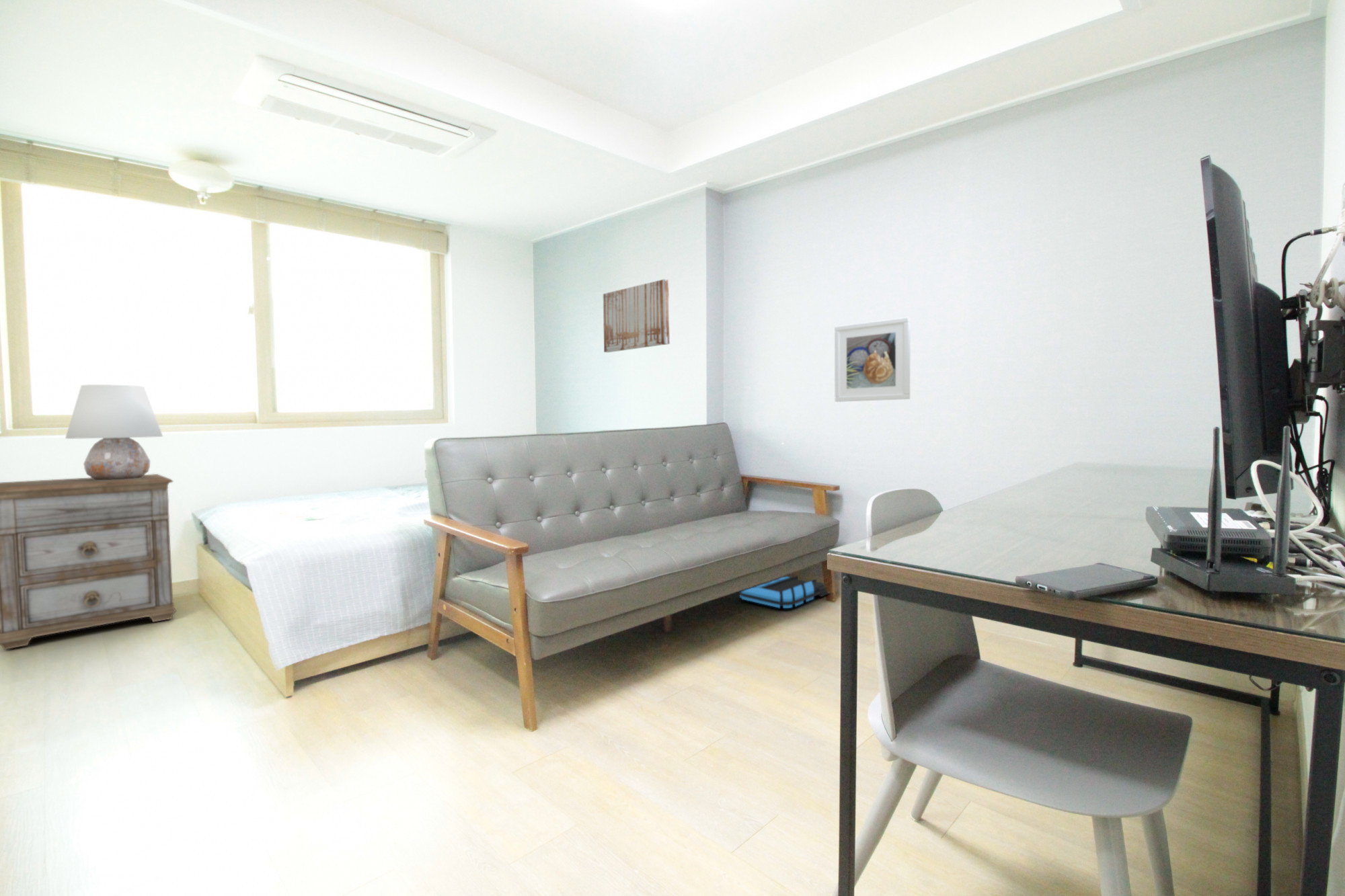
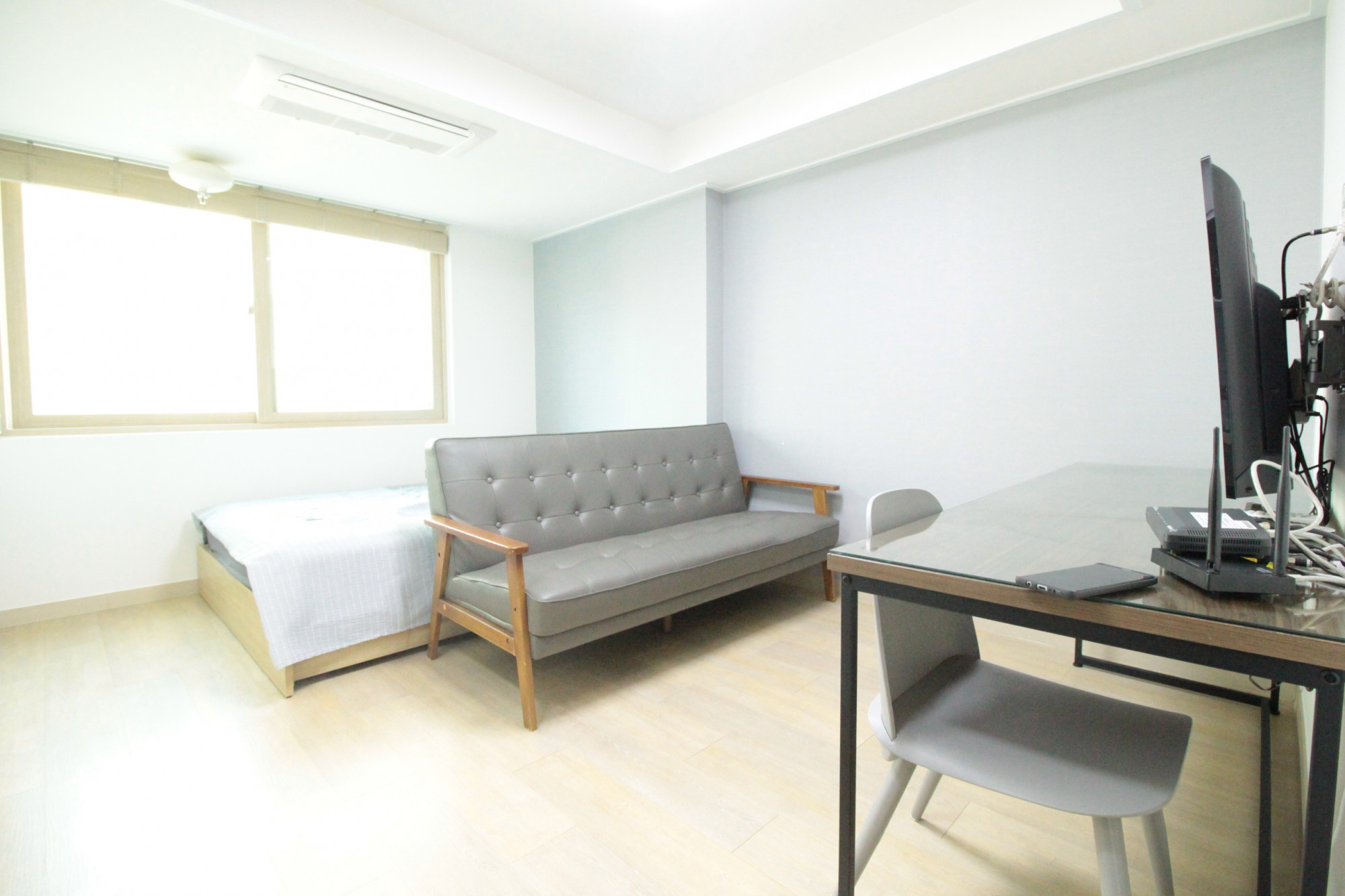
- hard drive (784, 589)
- wall art (634, 317)
- nightstand (87, 553)
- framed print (871, 361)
- table lamp (116, 432)
